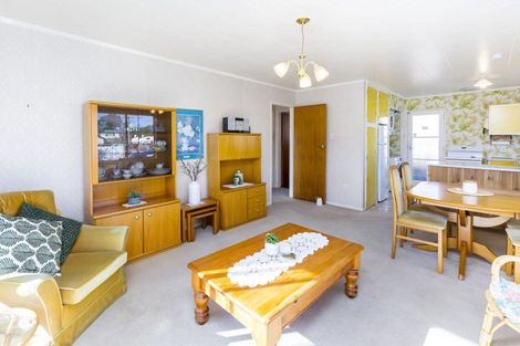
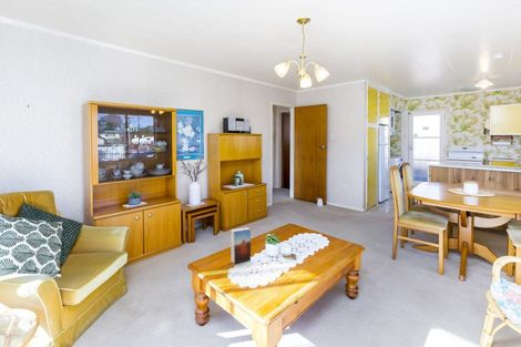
+ book (241, 245)
